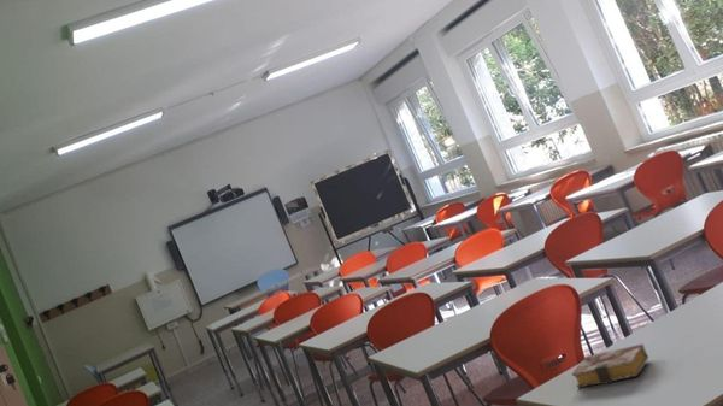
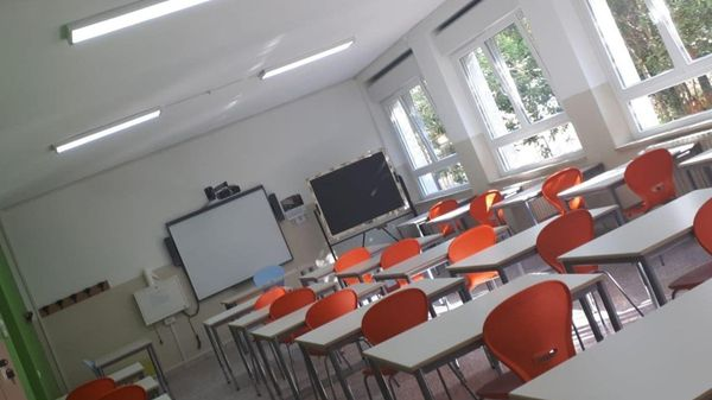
- book (610, 365)
